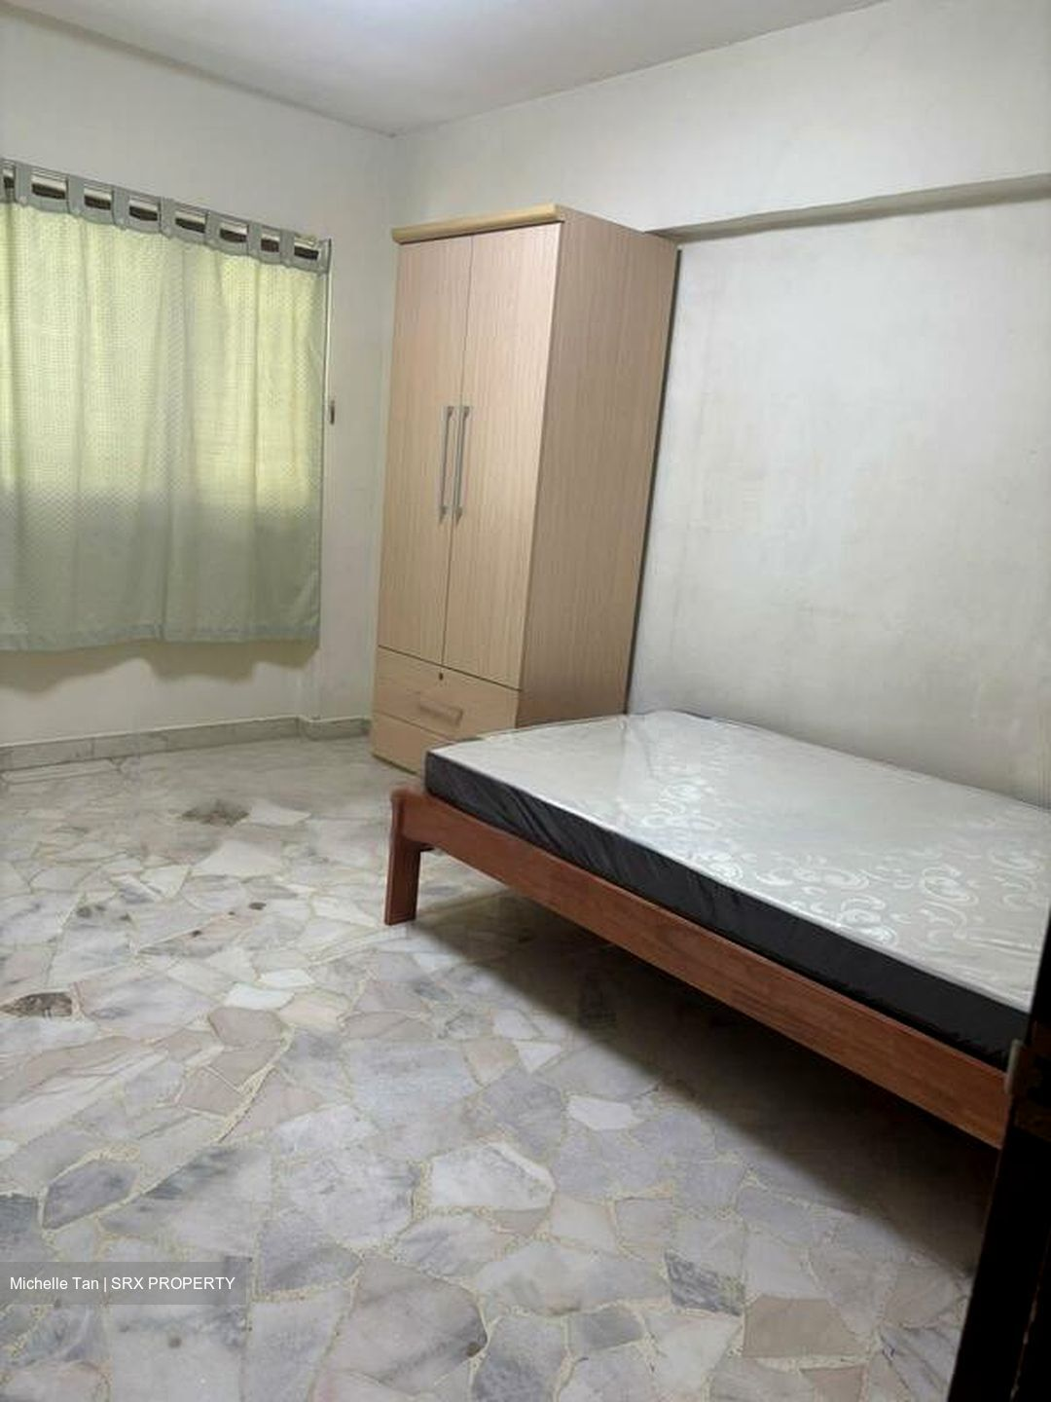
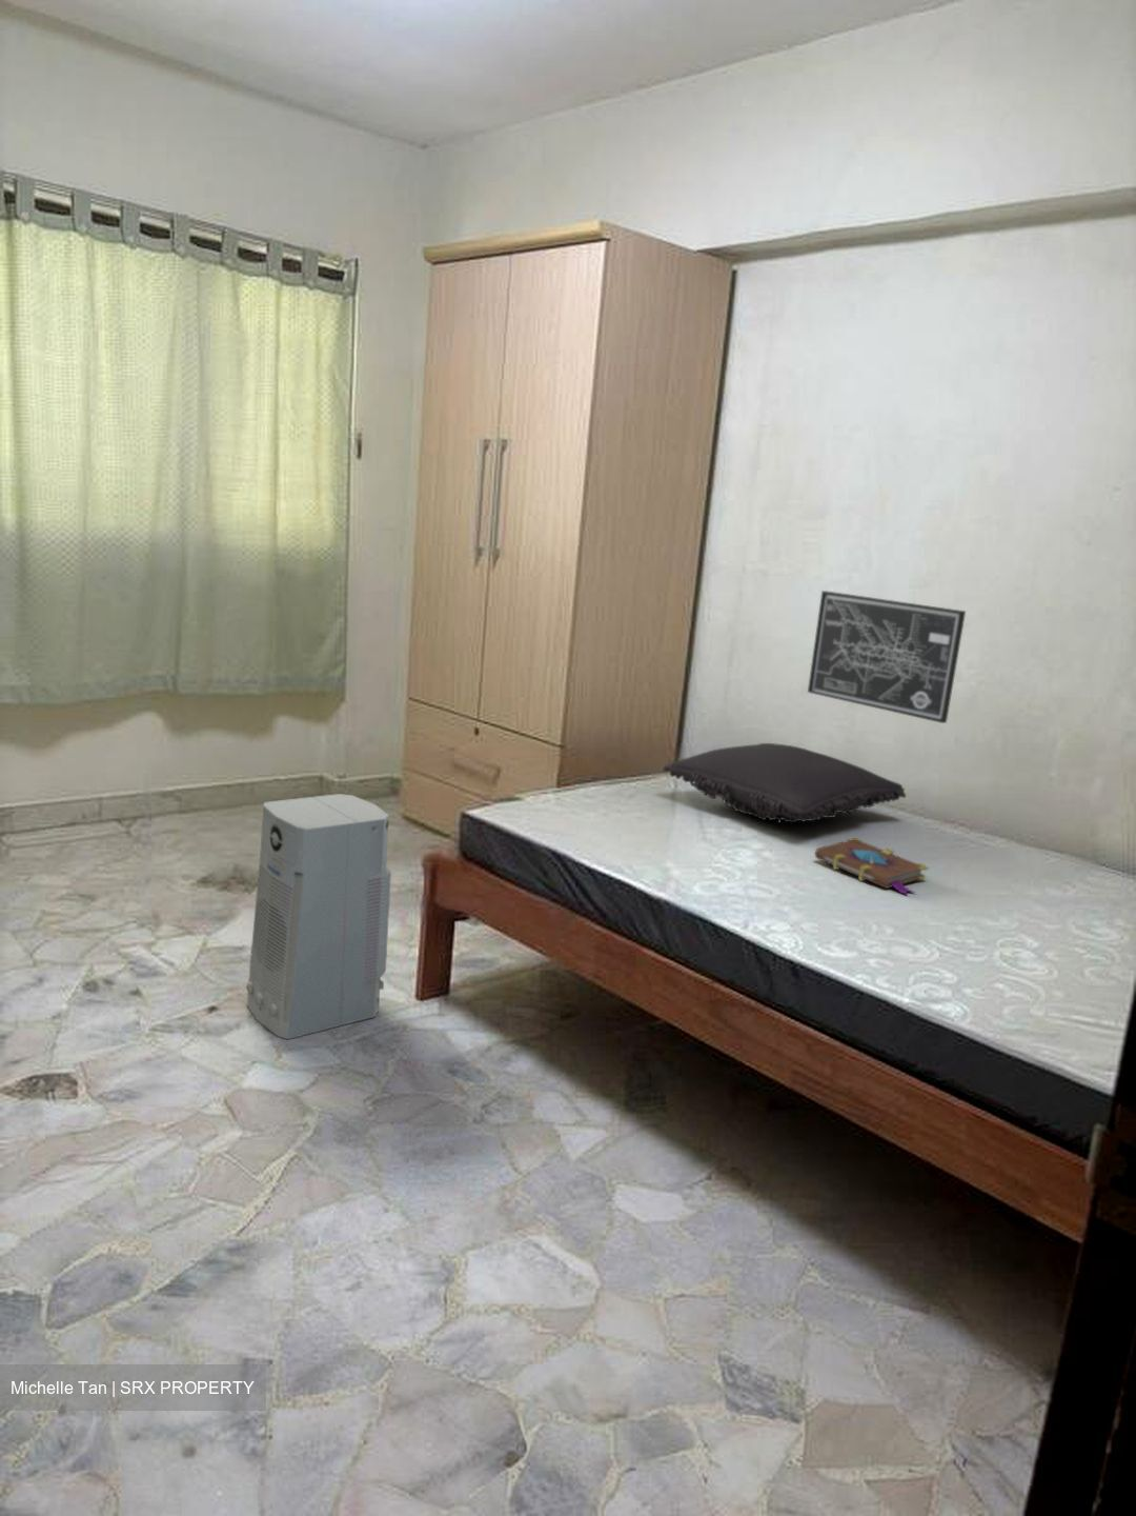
+ book (878, 863)
+ pillow (784, 781)
+ air purifier (319, 911)
+ wall art (882, 654)
